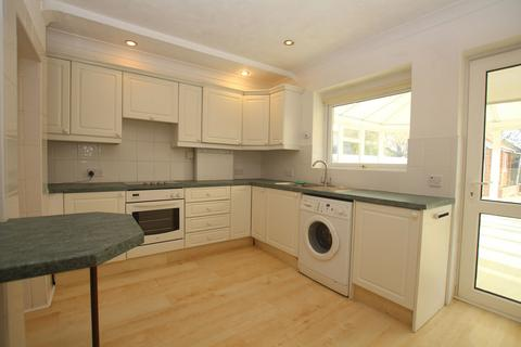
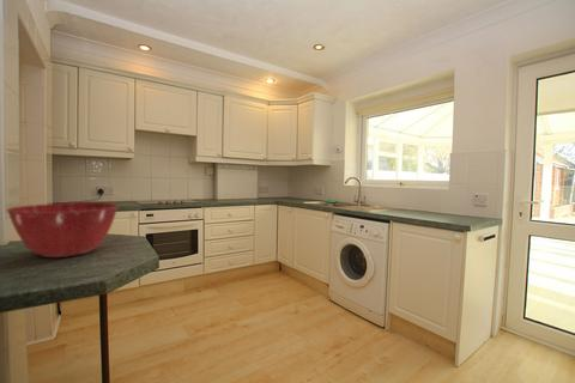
+ mixing bowl (67, 229)
